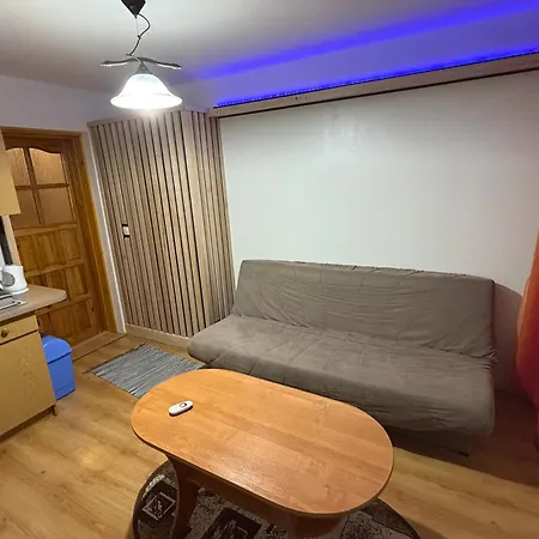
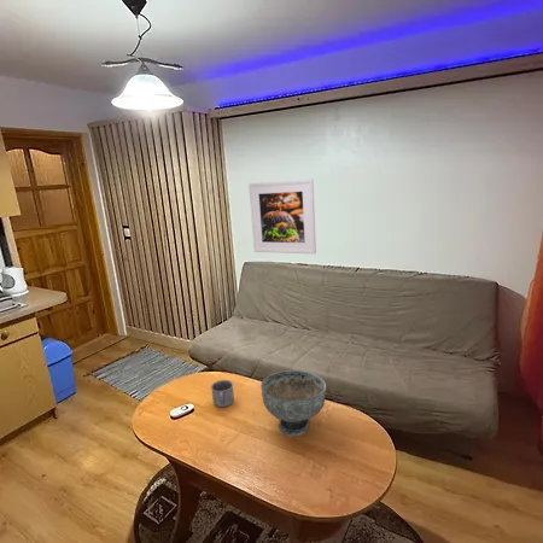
+ decorative bowl (293, 404)
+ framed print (281, 217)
+ mug (222, 393)
